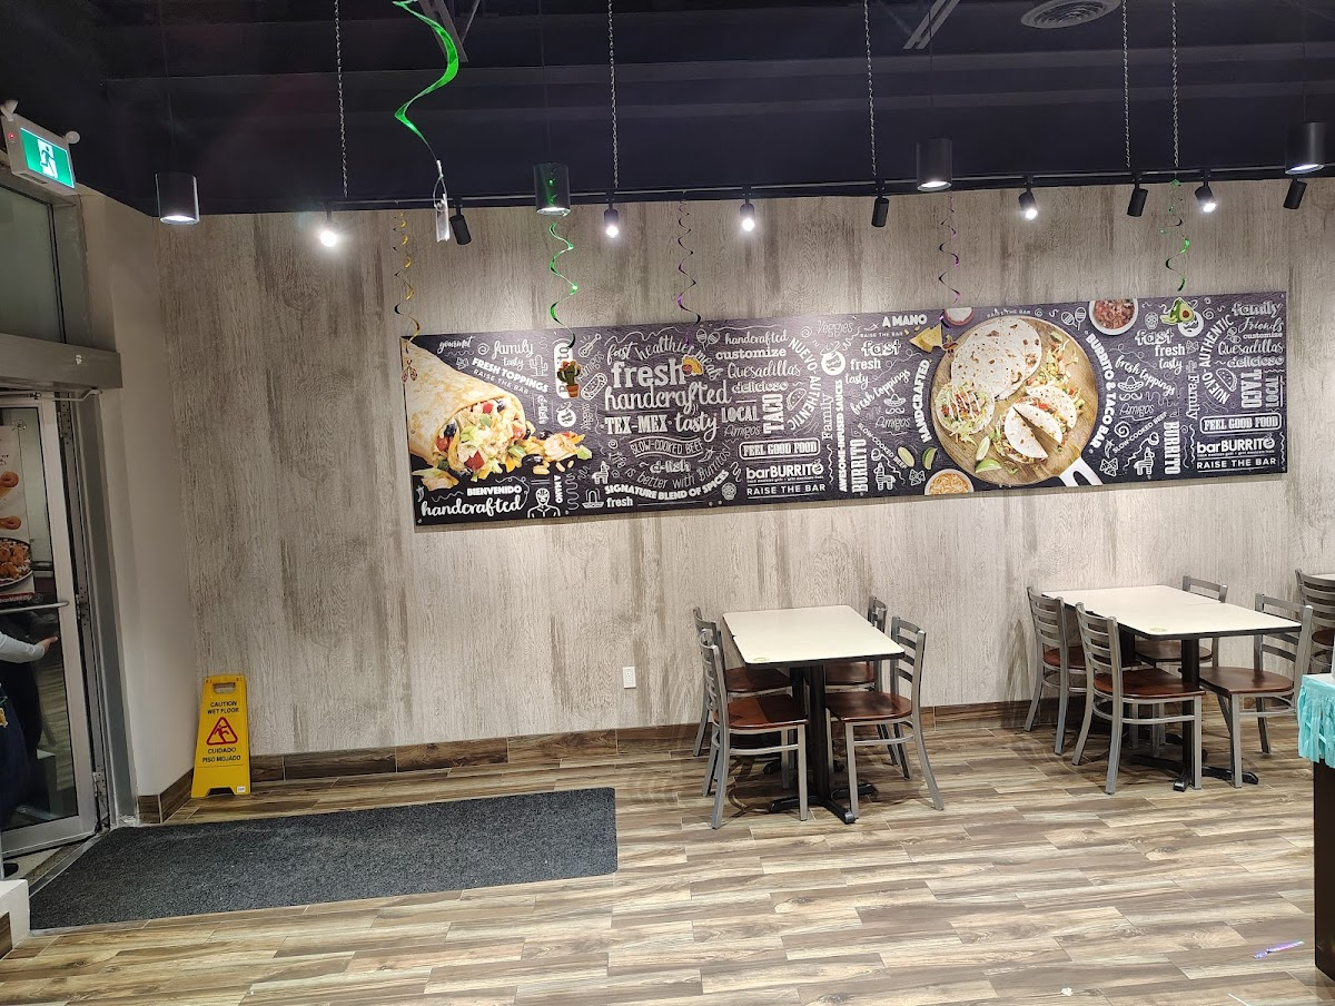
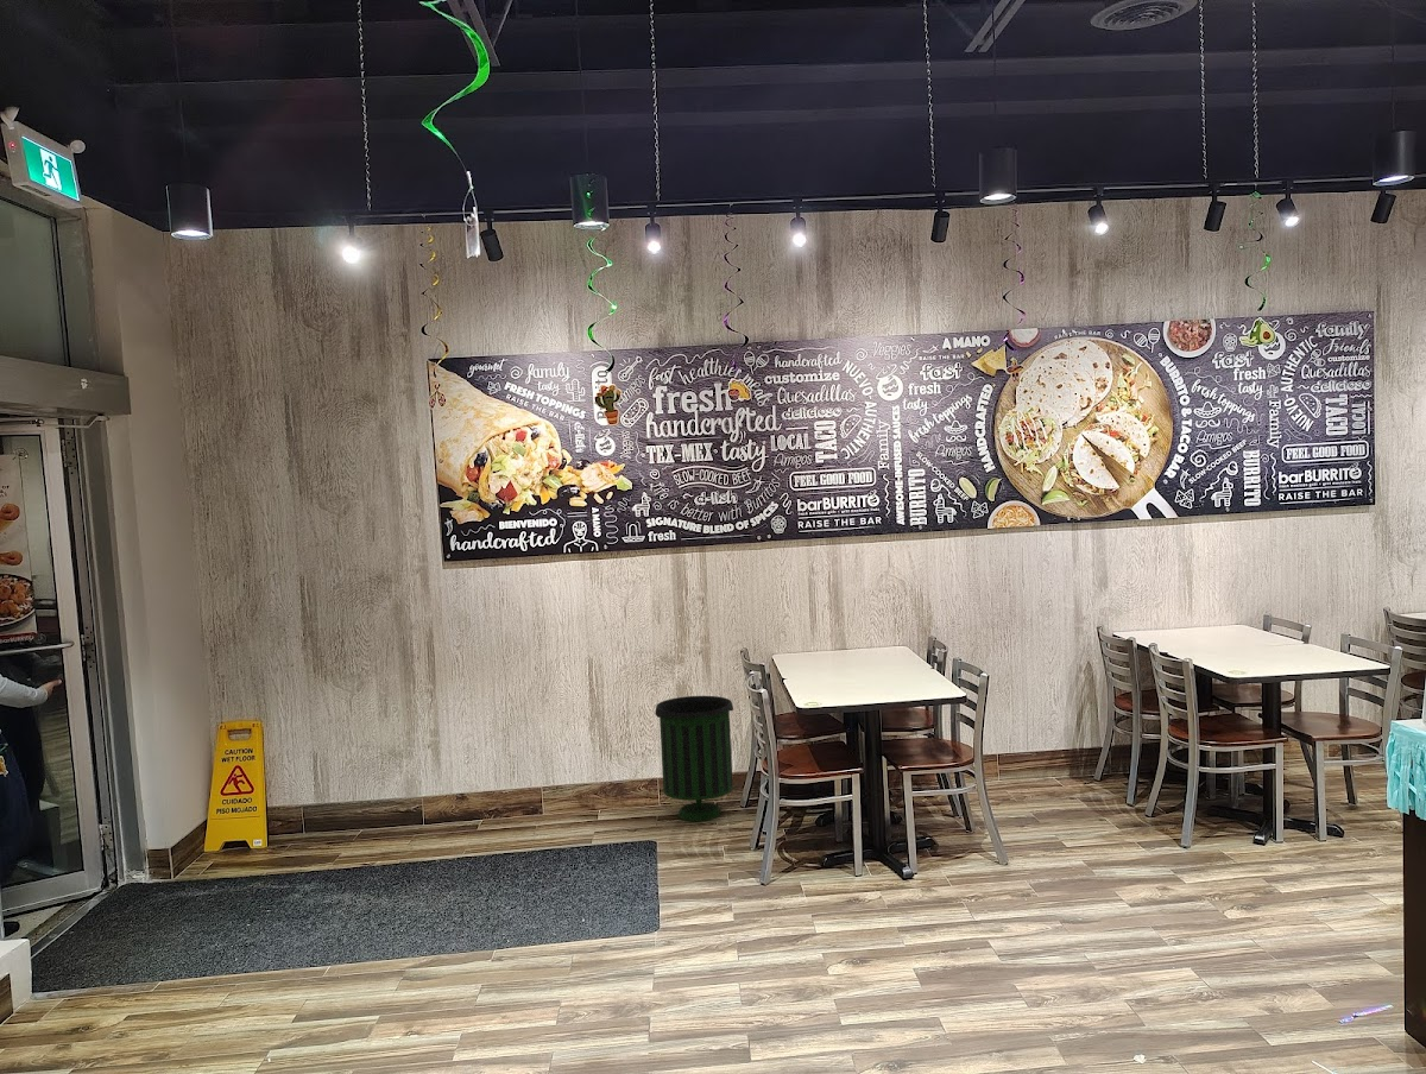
+ trash can (696, 758)
